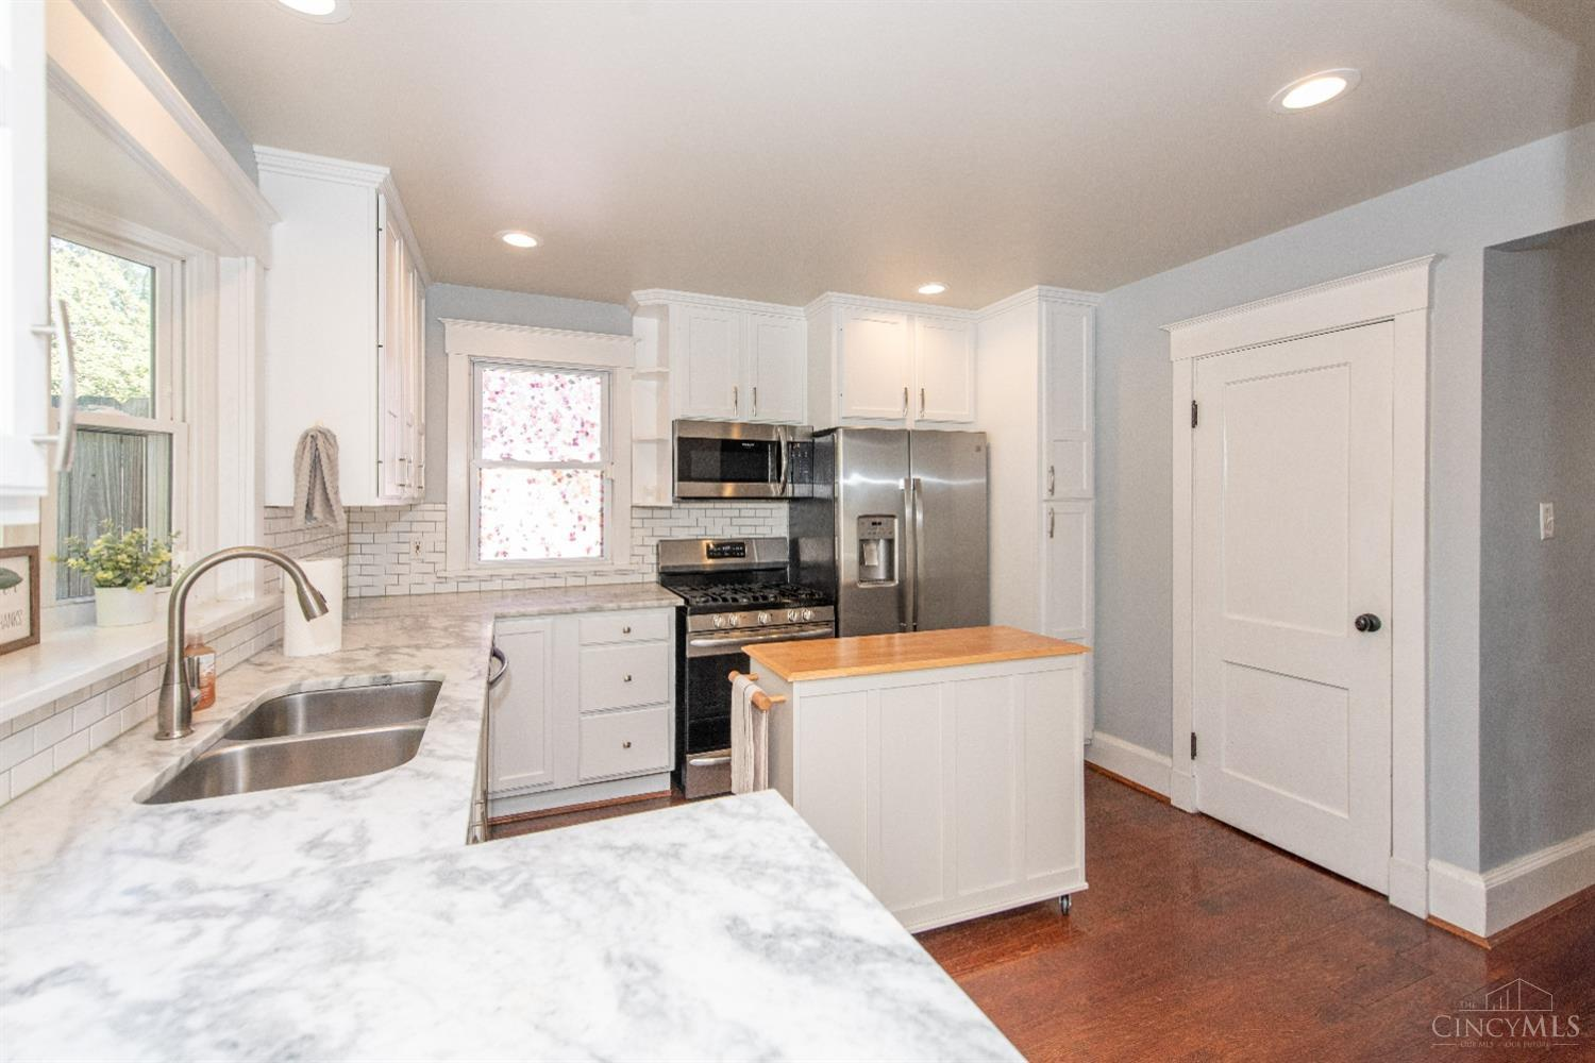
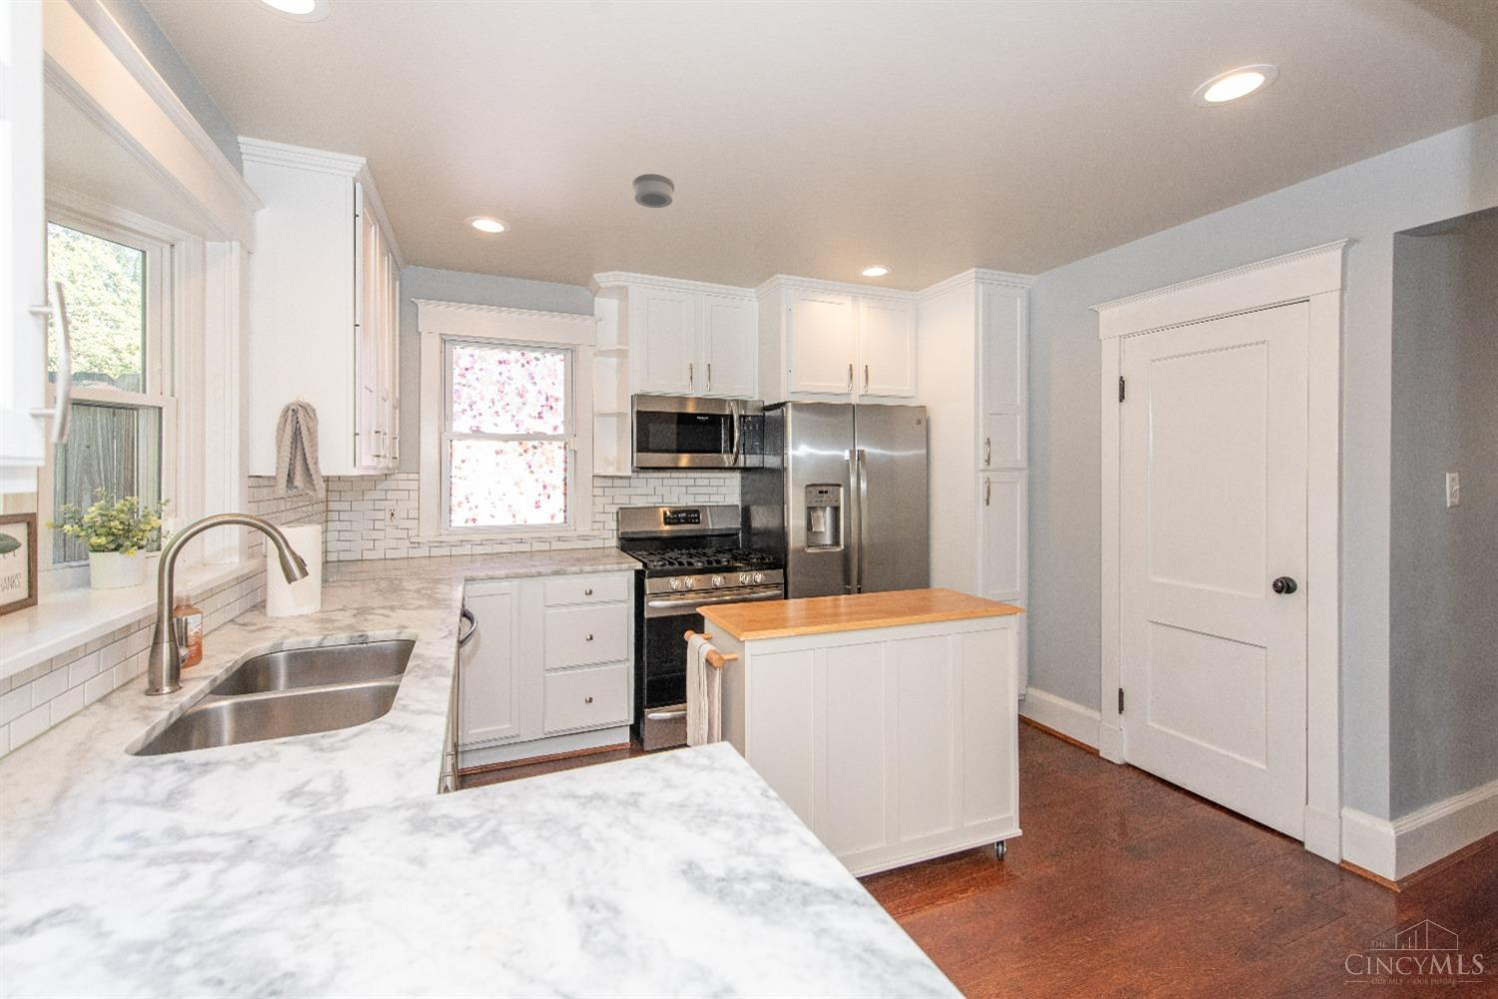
+ smoke detector (653, 188)
